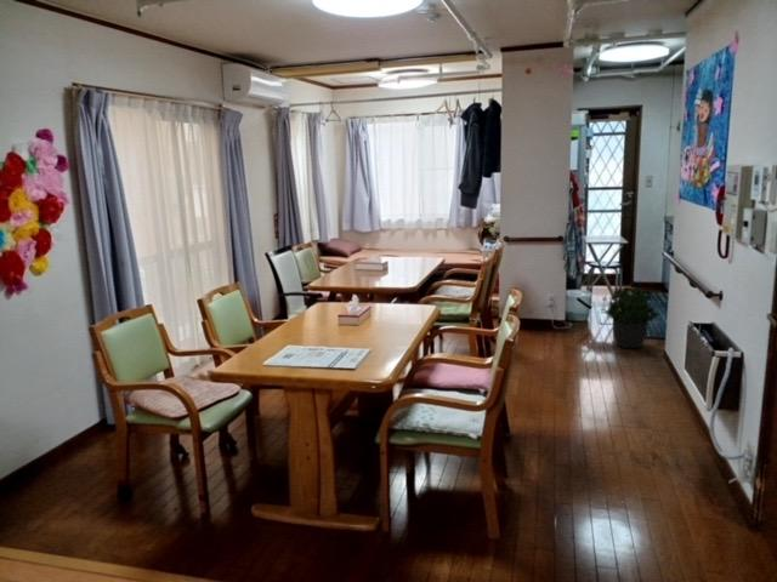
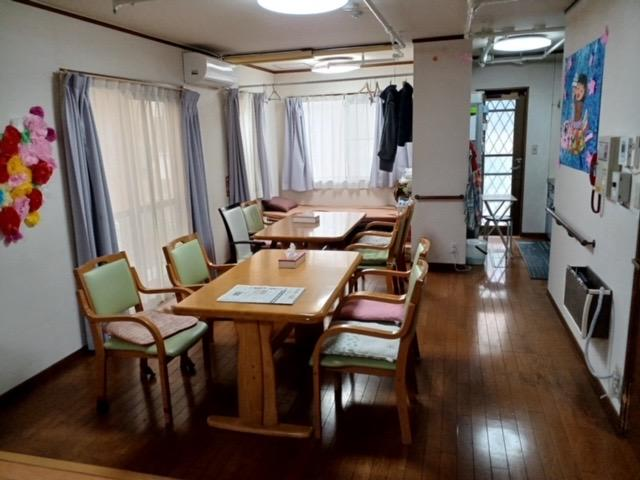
- potted plant (629, 314)
